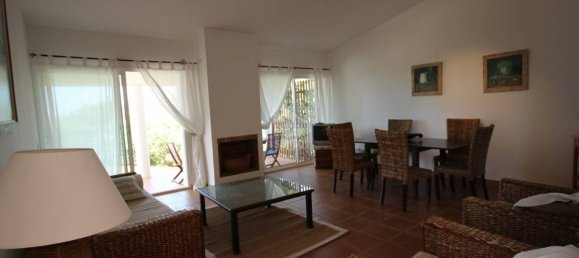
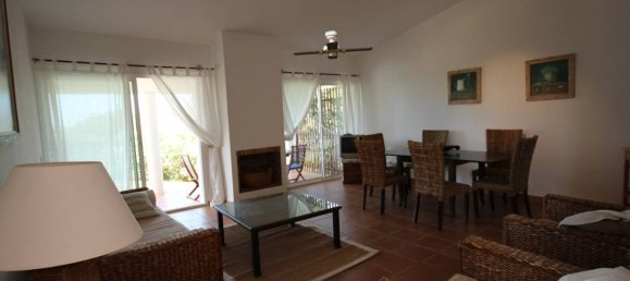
+ ceiling fan (332, 44)
